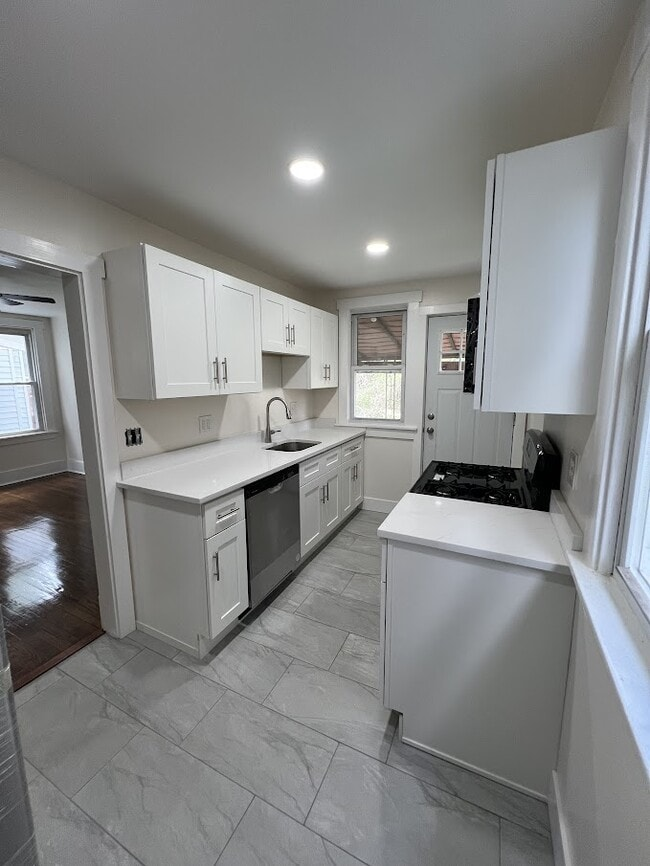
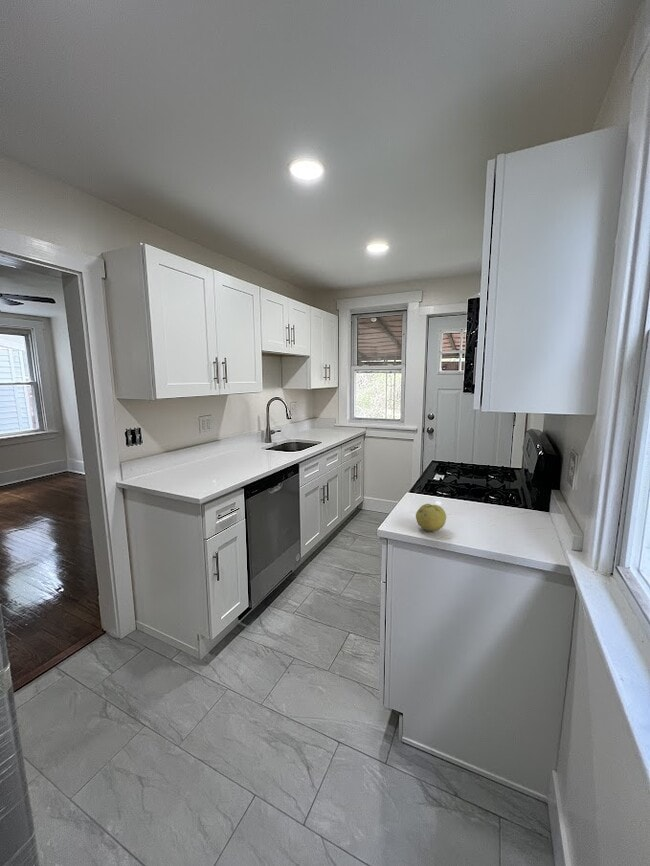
+ fruit (430, 517)
